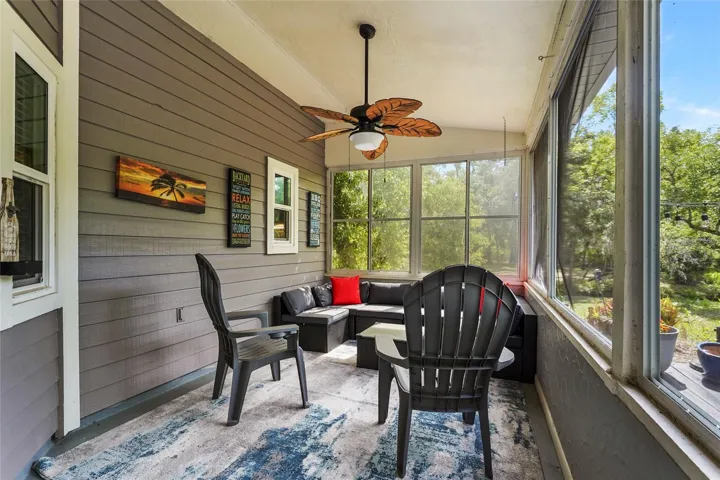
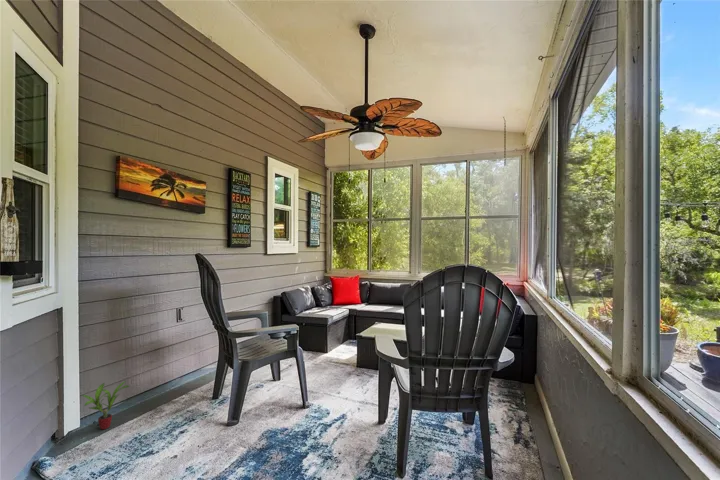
+ potted plant (108, 407)
